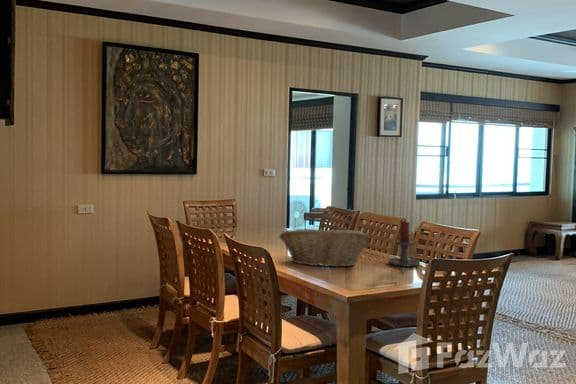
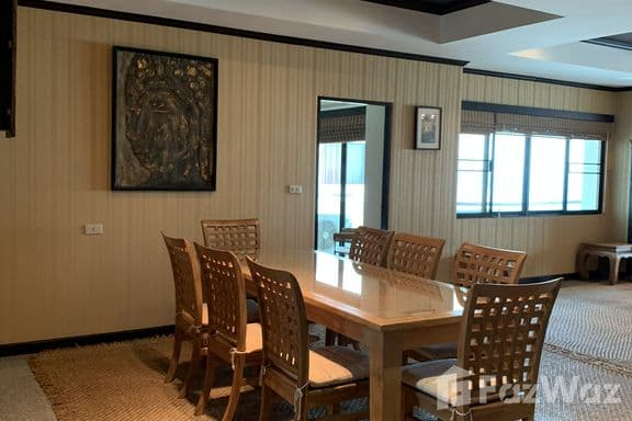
- candle holder (405, 243)
- fruit basket (324, 244)
